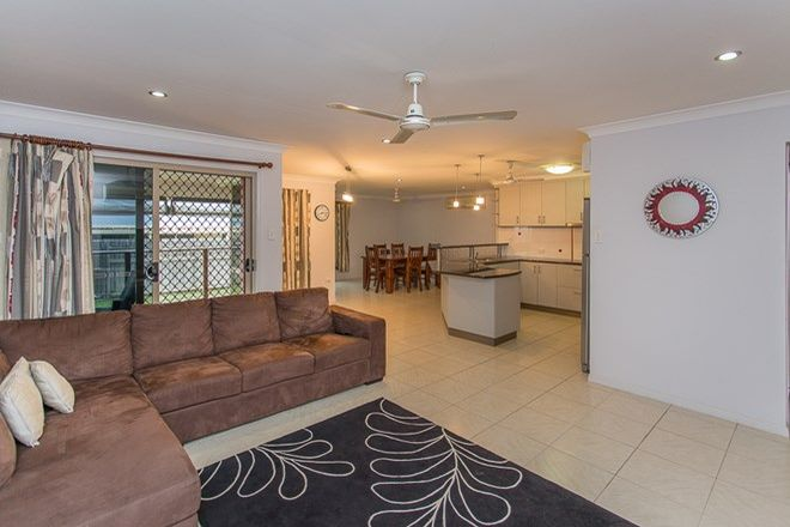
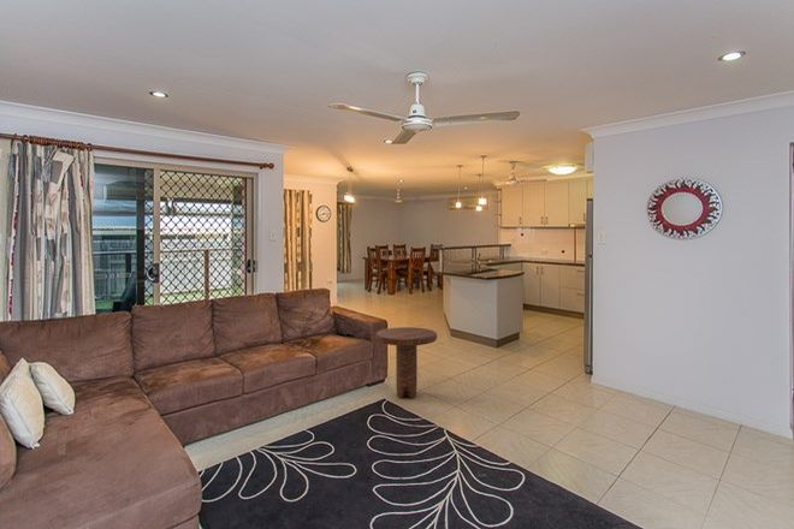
+ side table (405, 363)
